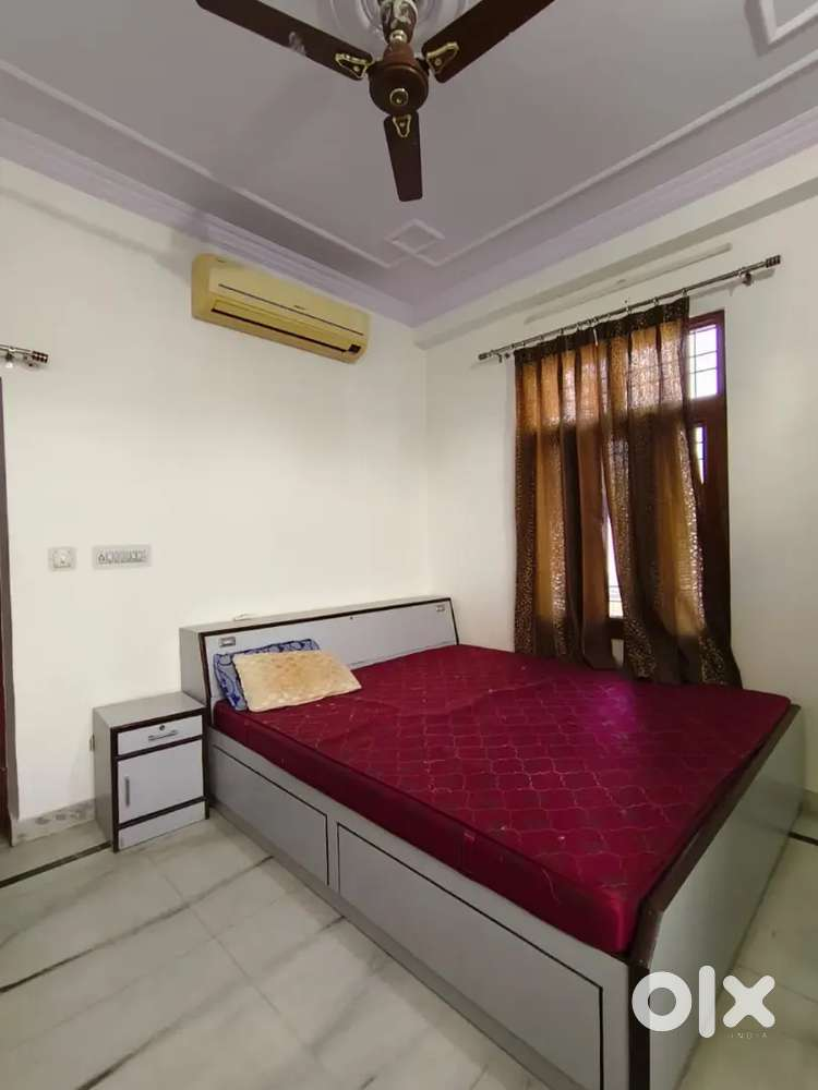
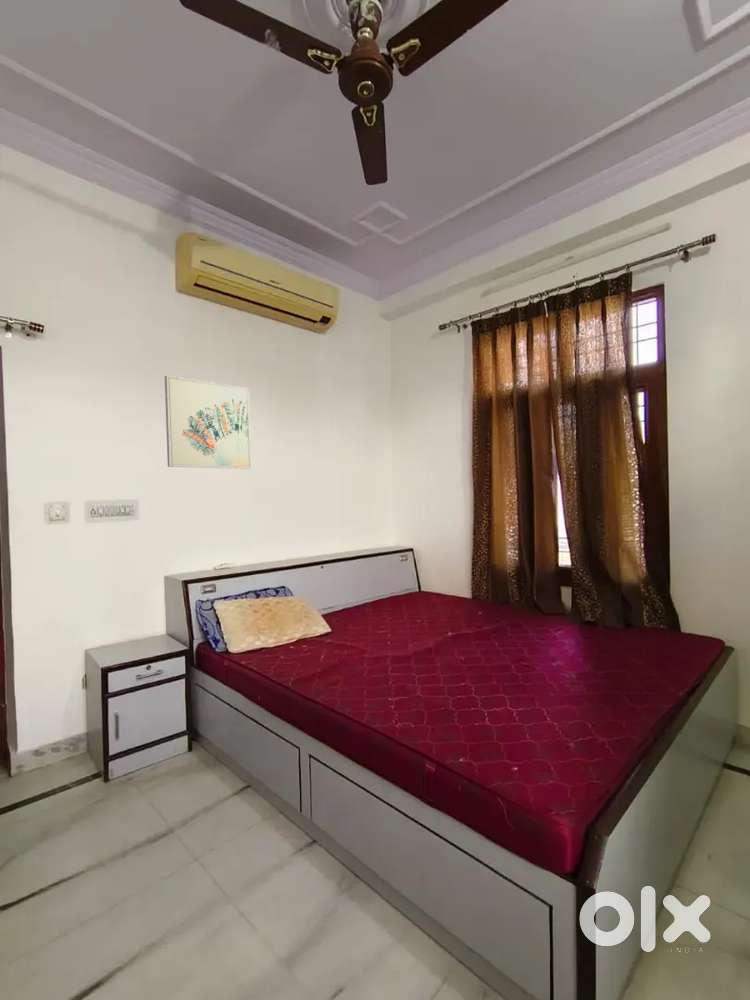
+ wall art (210, 425)
